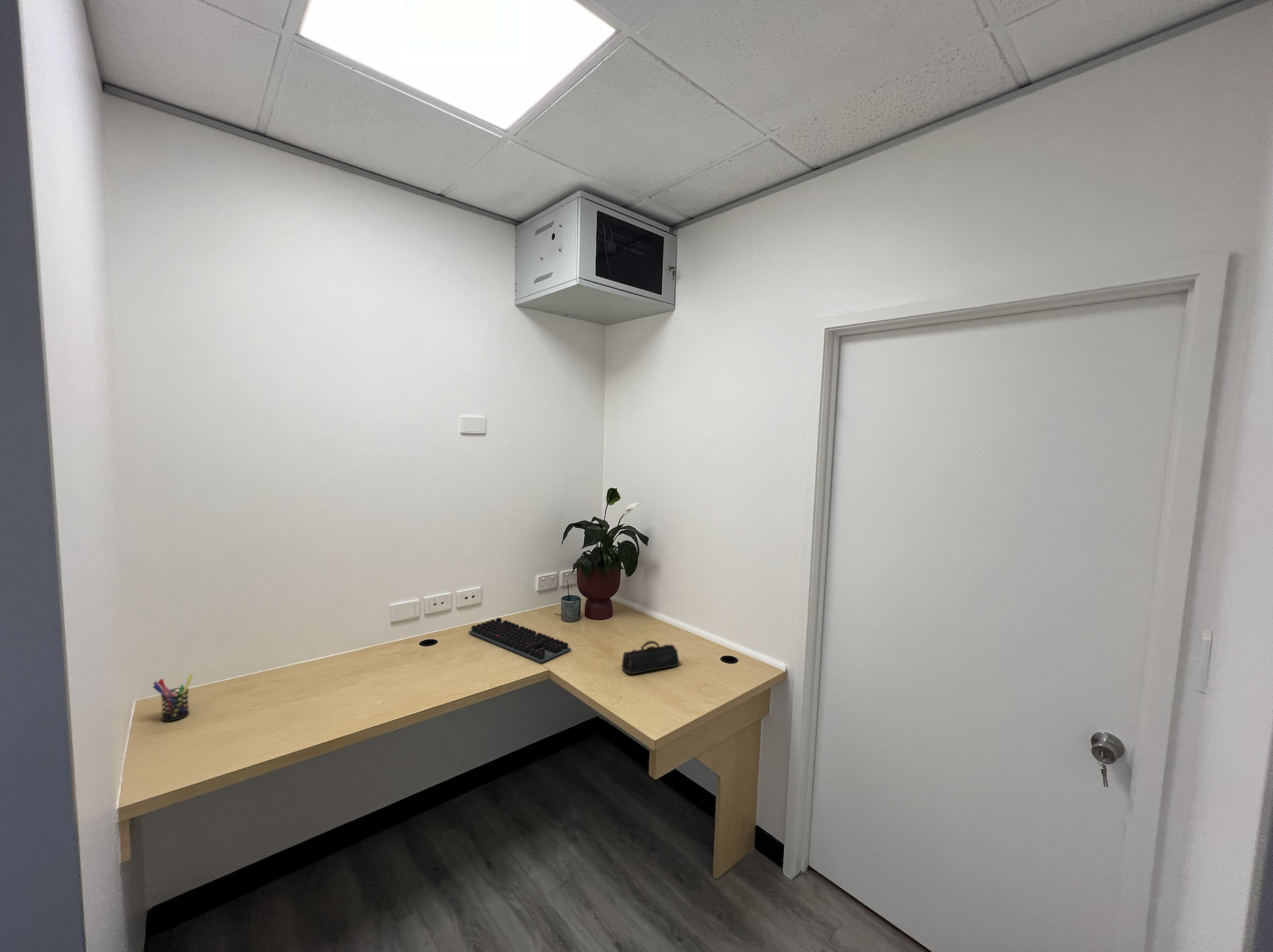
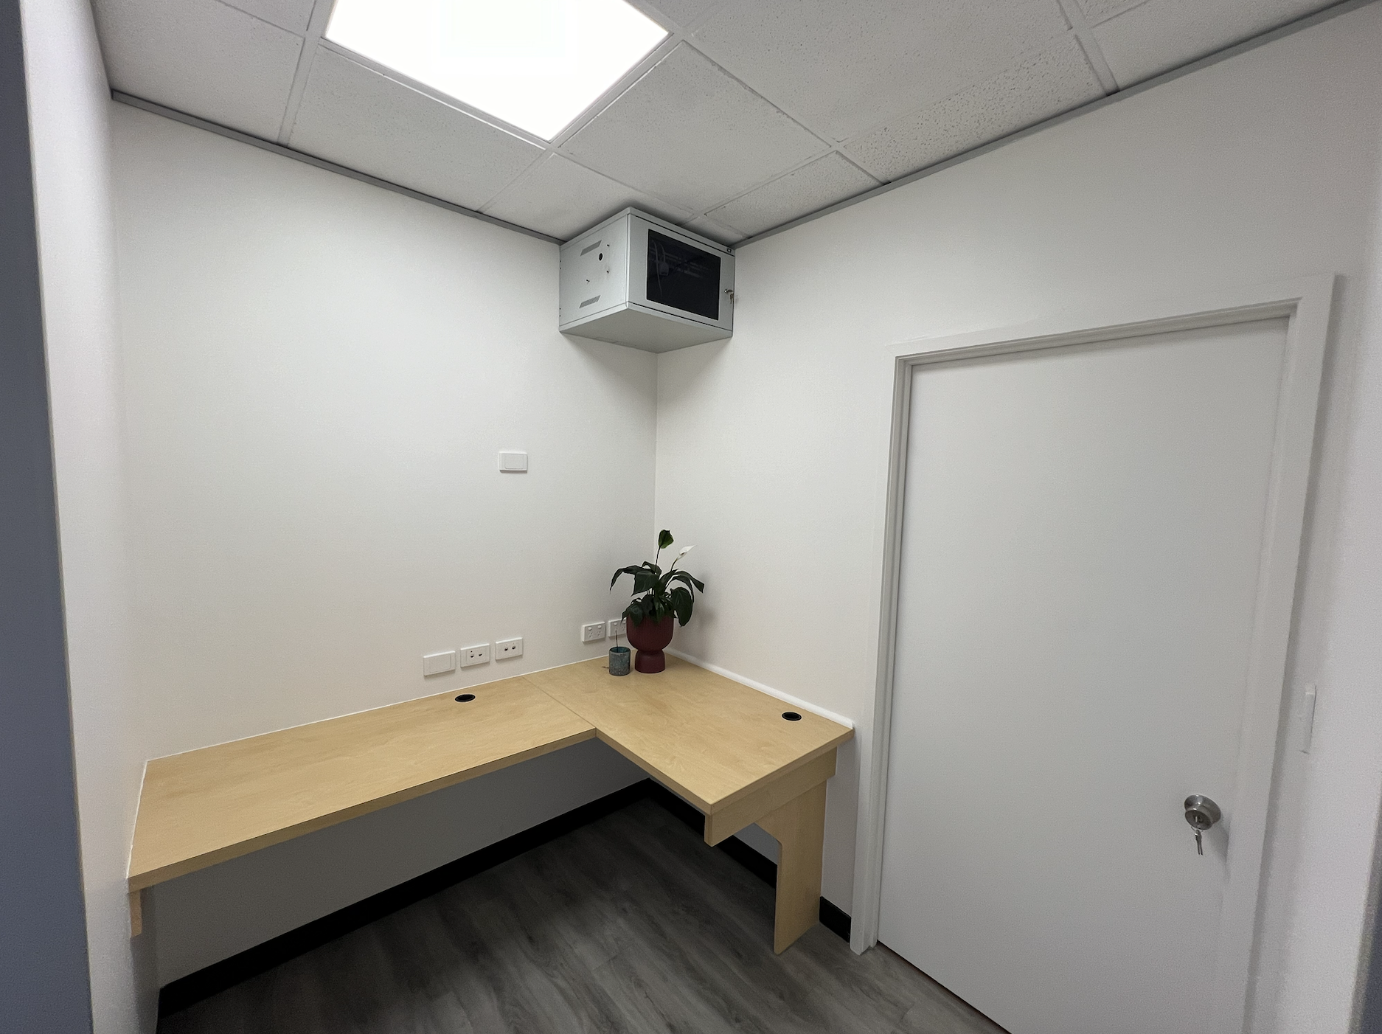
- pencil case (651, 653)
- pen holder (175, 696)
- computer keyboard (518, 638)
